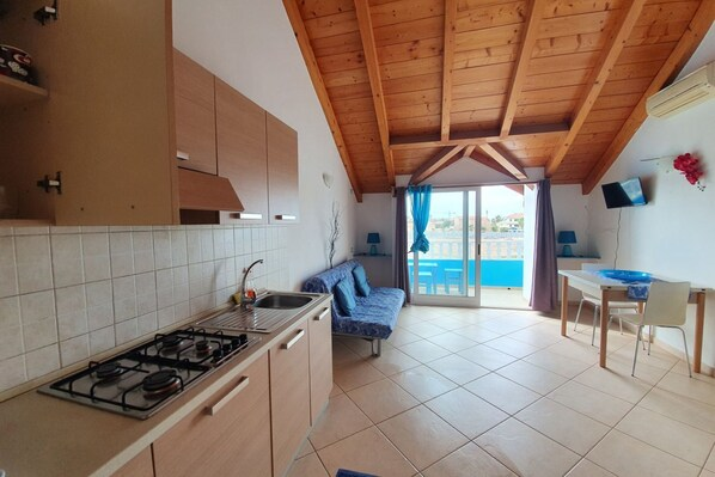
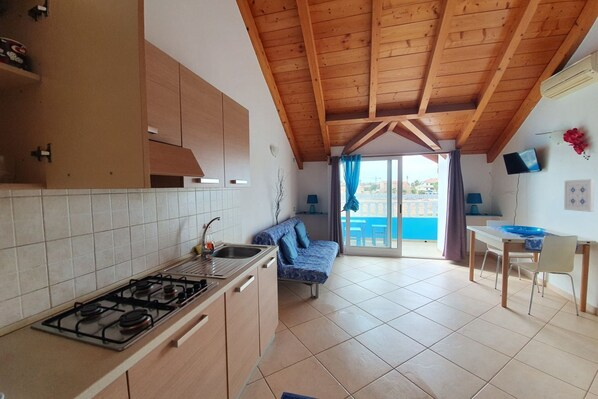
+ wall art (578, 195)
